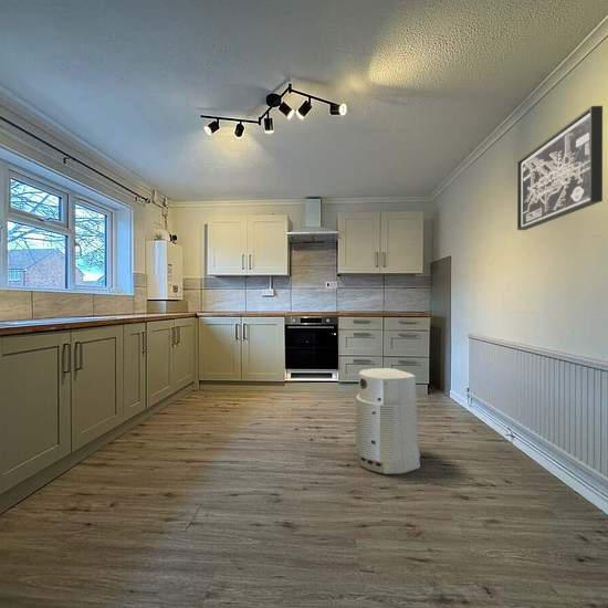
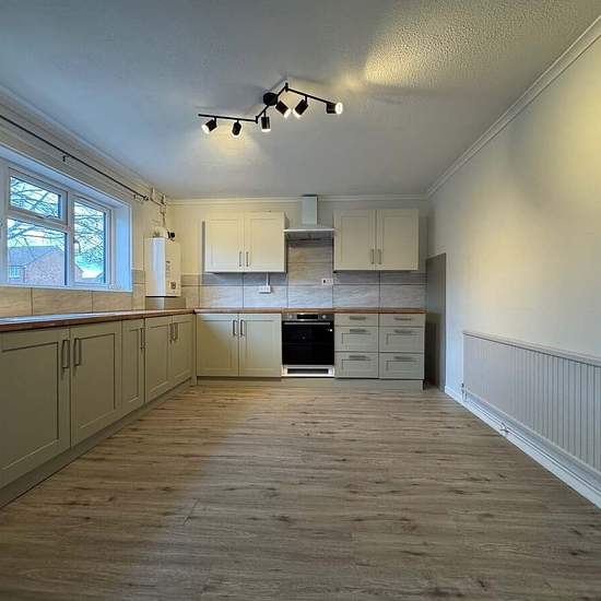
- air purifier (385, 417)
- wall art (553, 178)
